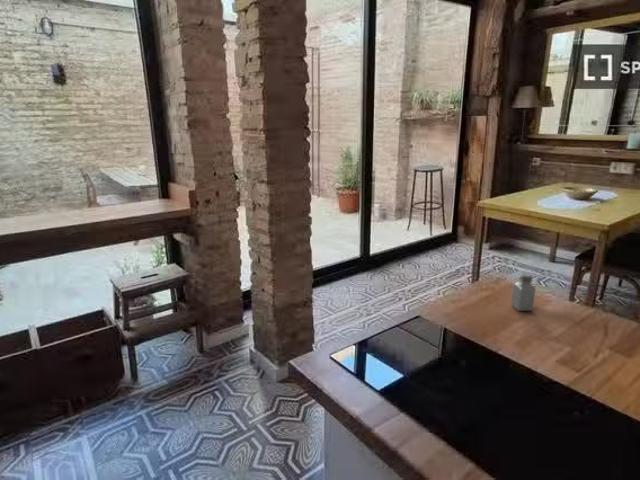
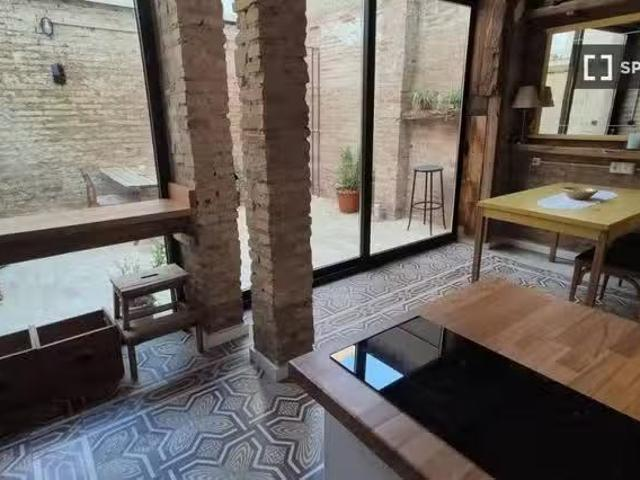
- saltshaker (523, 291)
